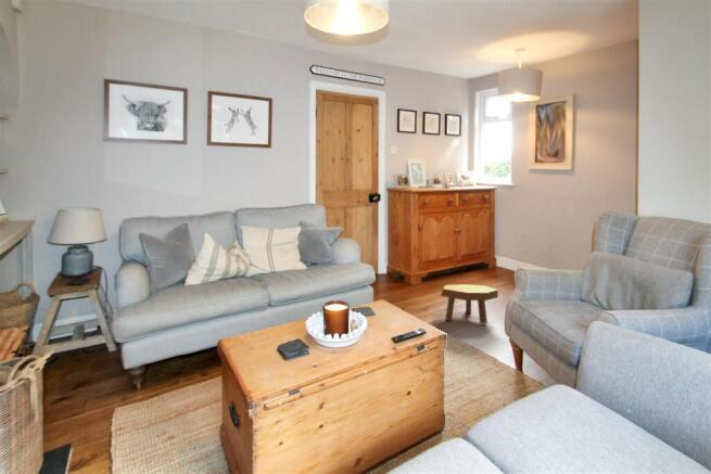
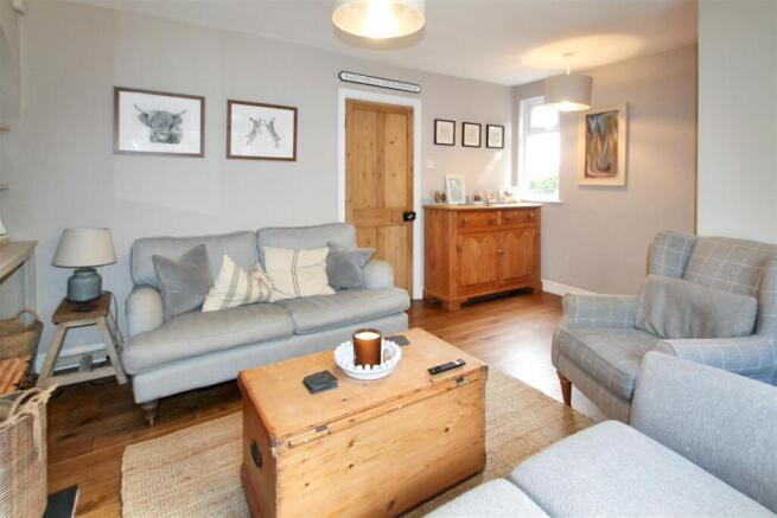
- footstool (468, 304)
